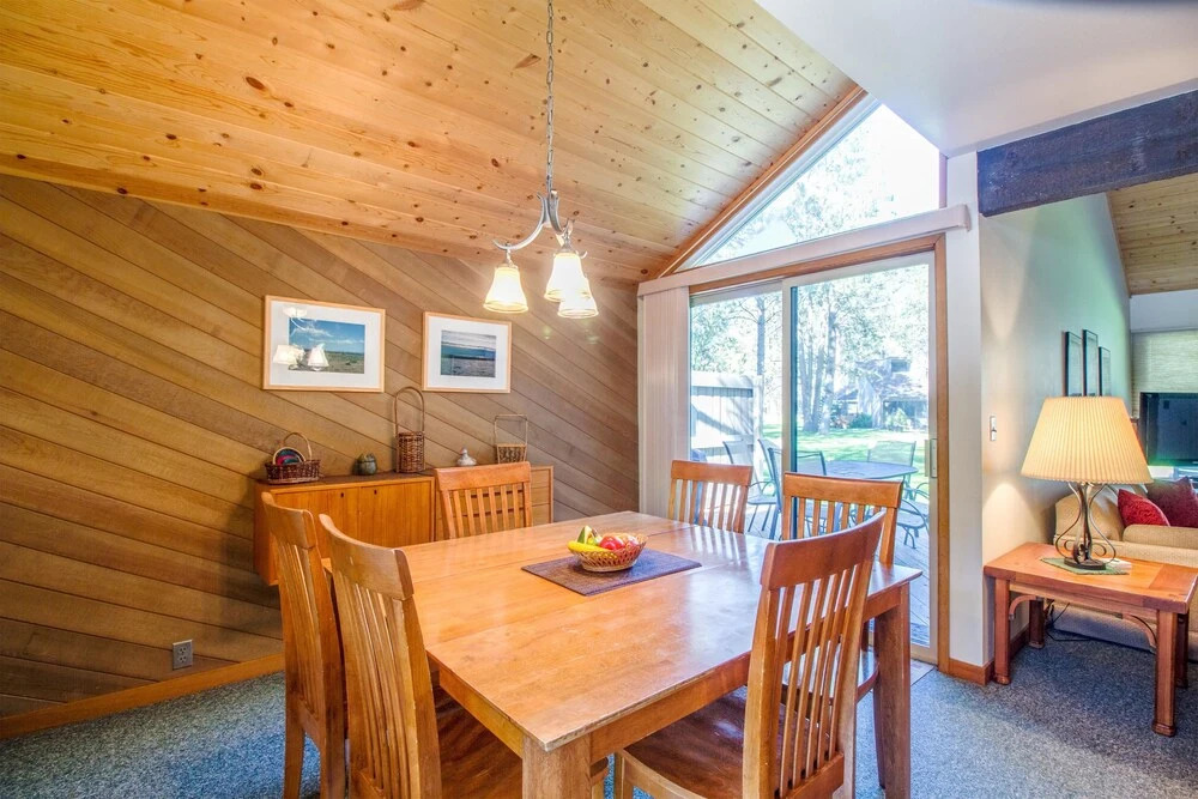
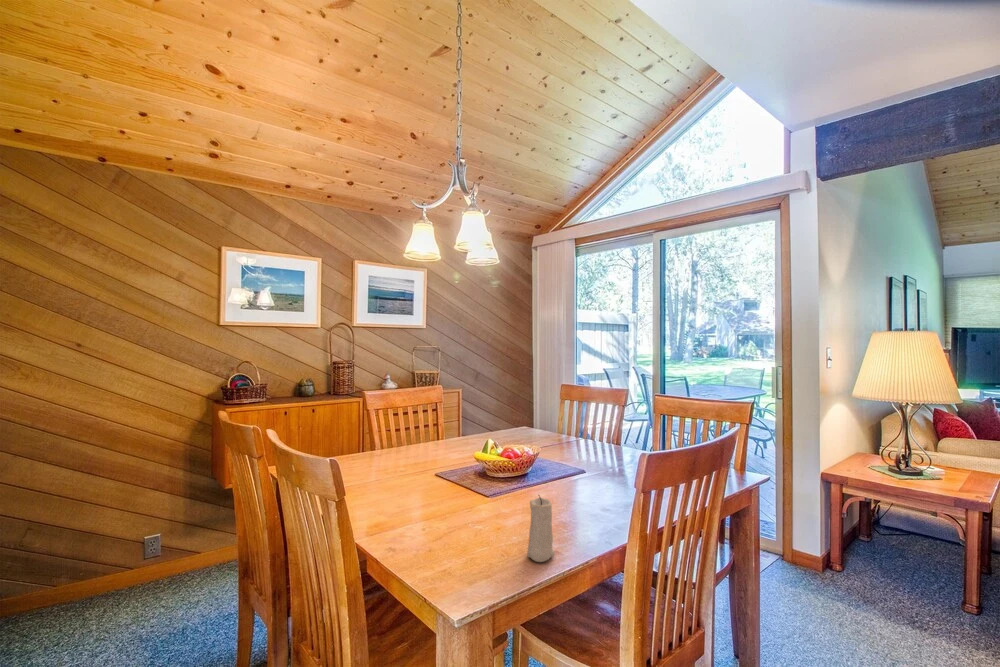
+ candle (540, 525)
